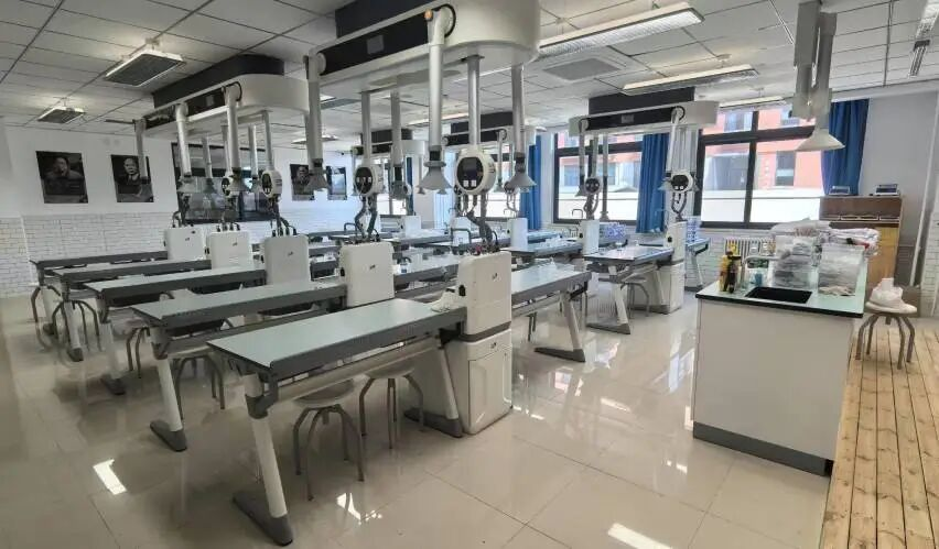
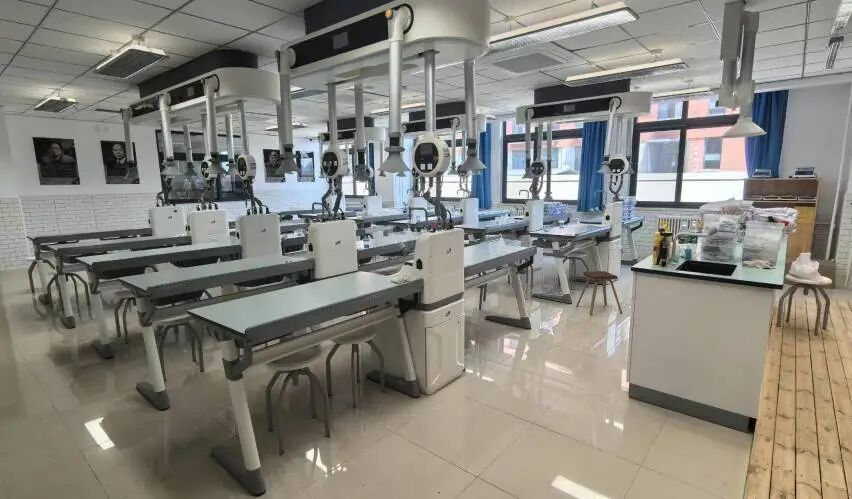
+ music stool (596, 290)
